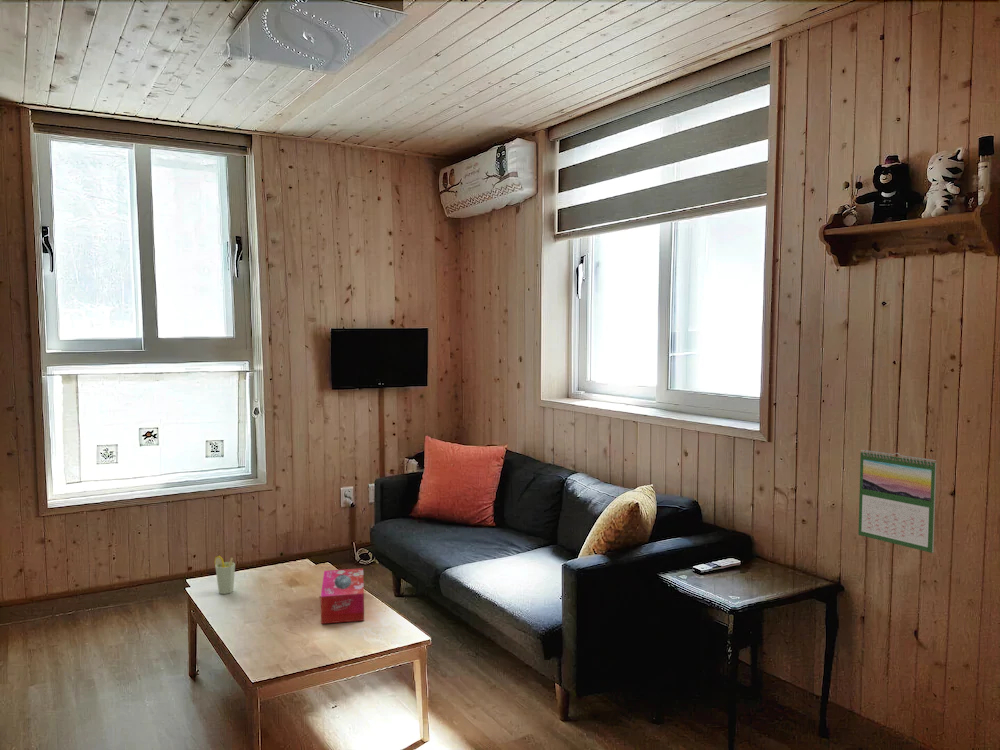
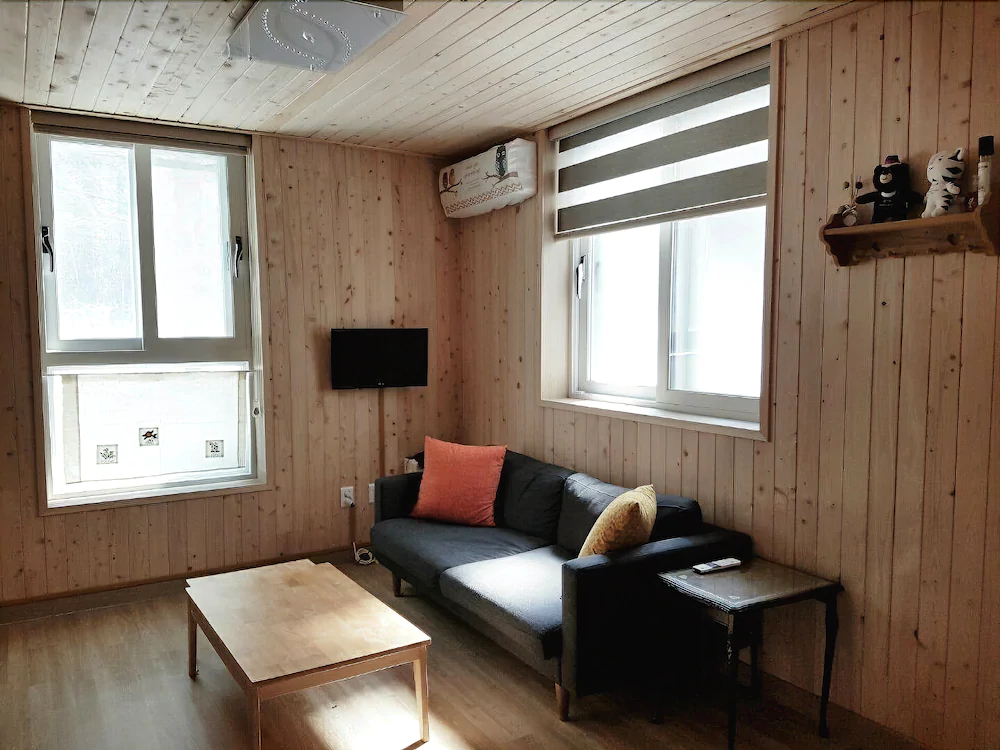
- tissue box (343, 594)
- calendar (895, 498)
- cup (224, 573)
